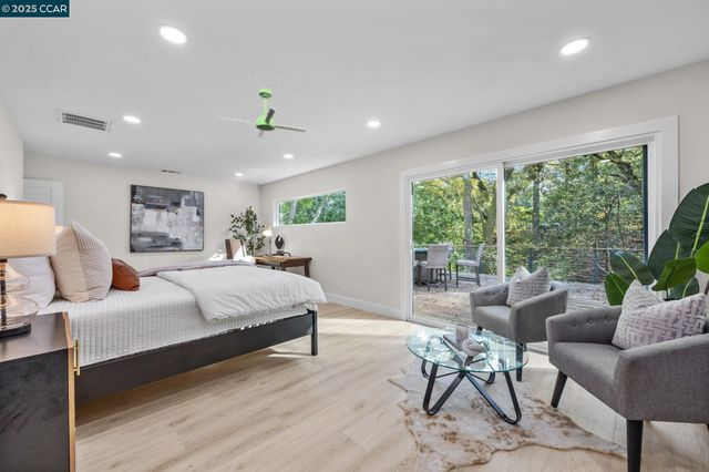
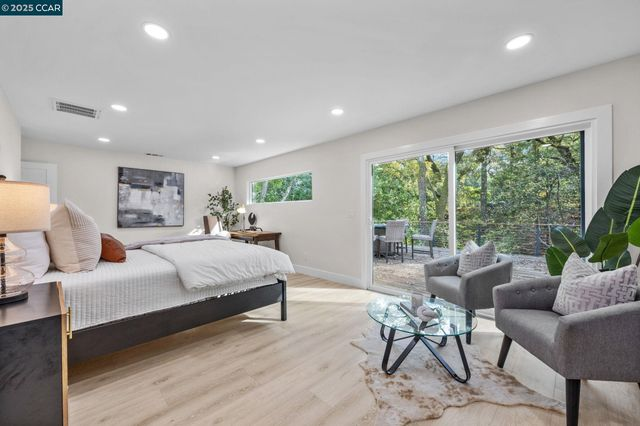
- ceiling fan (265, 109)
